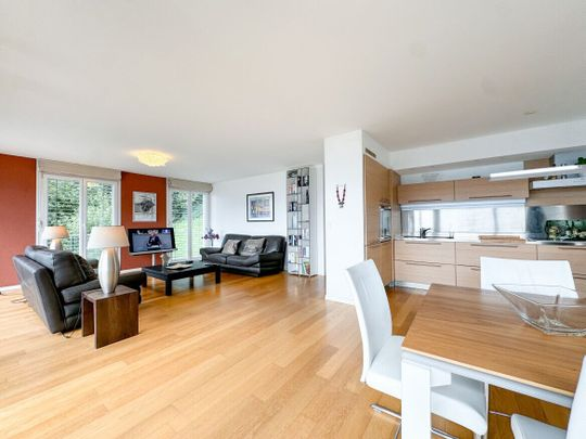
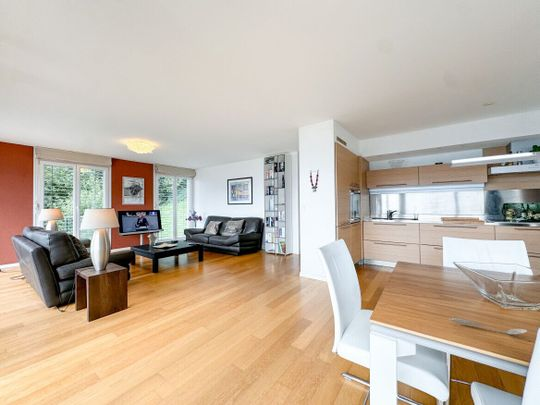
+ spoon (485, 326)
